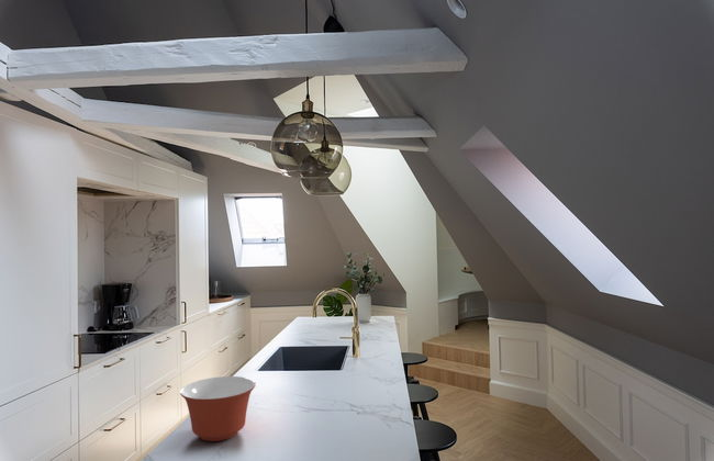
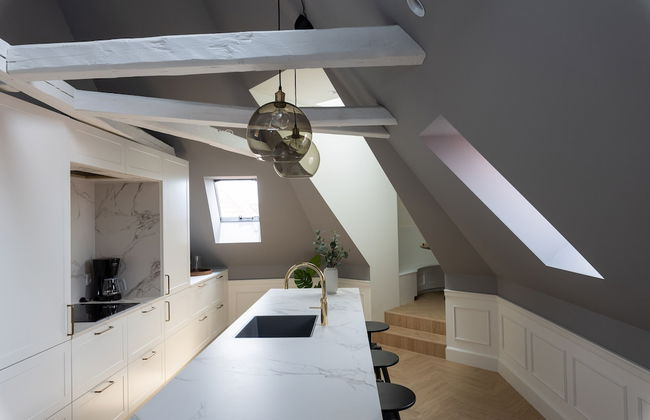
- mixing bowl (219, 409)
